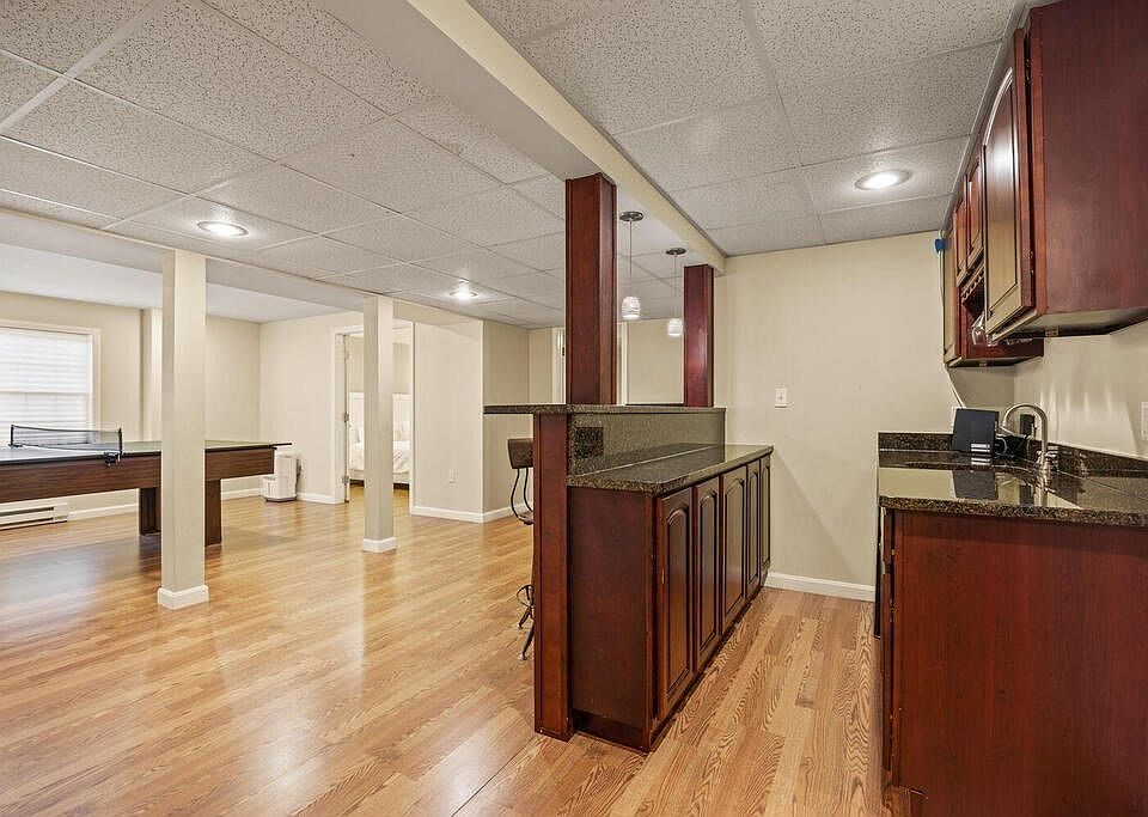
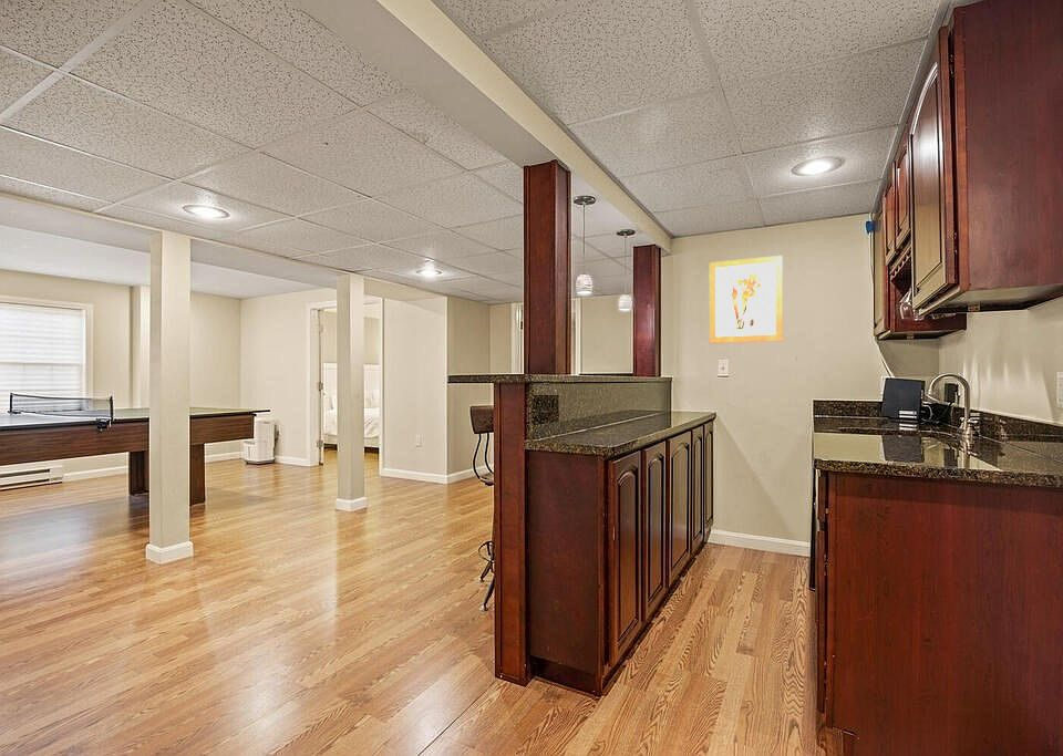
+ wall art (745, 300)
